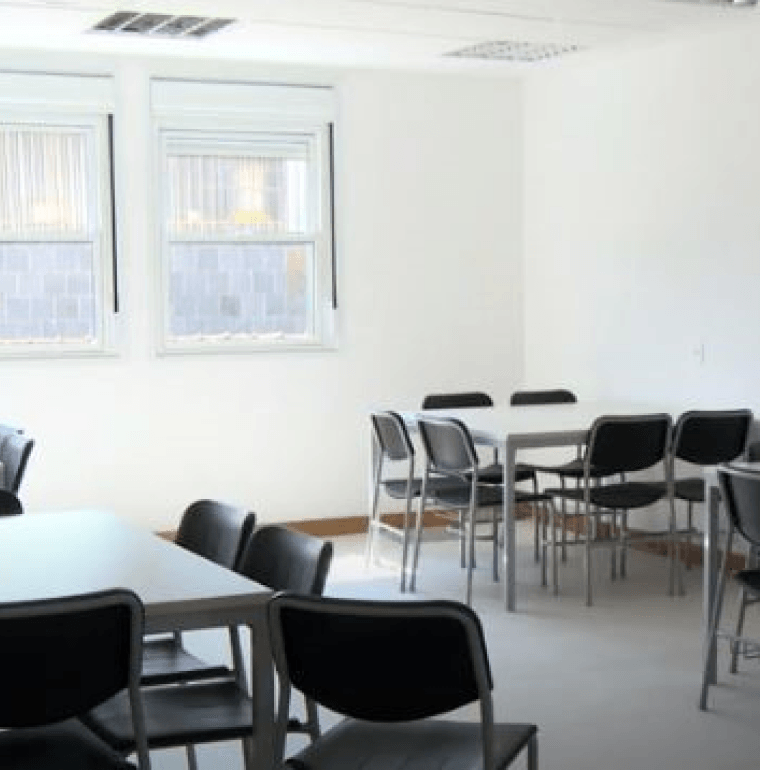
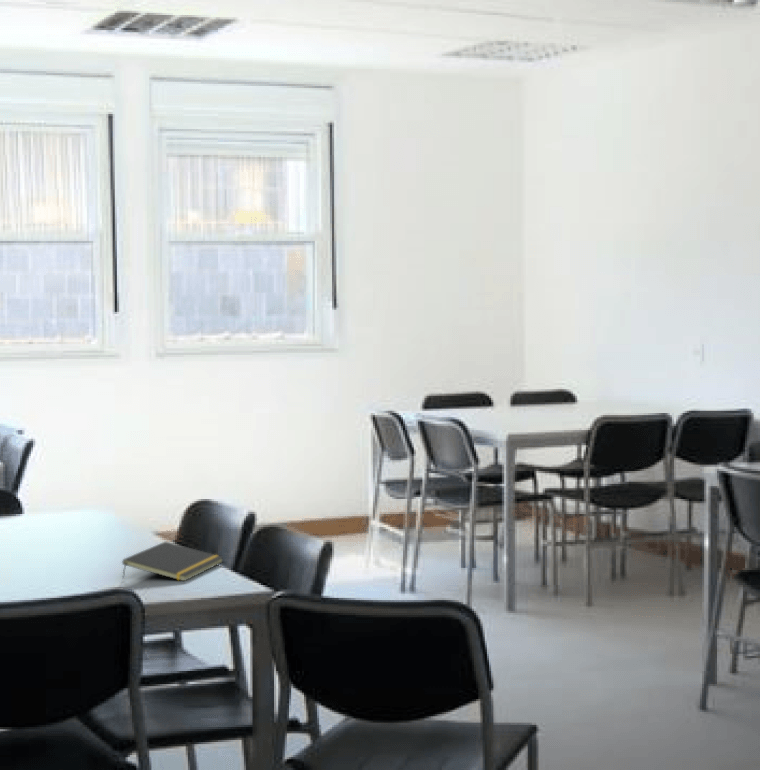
+ notepad (174, 560)
